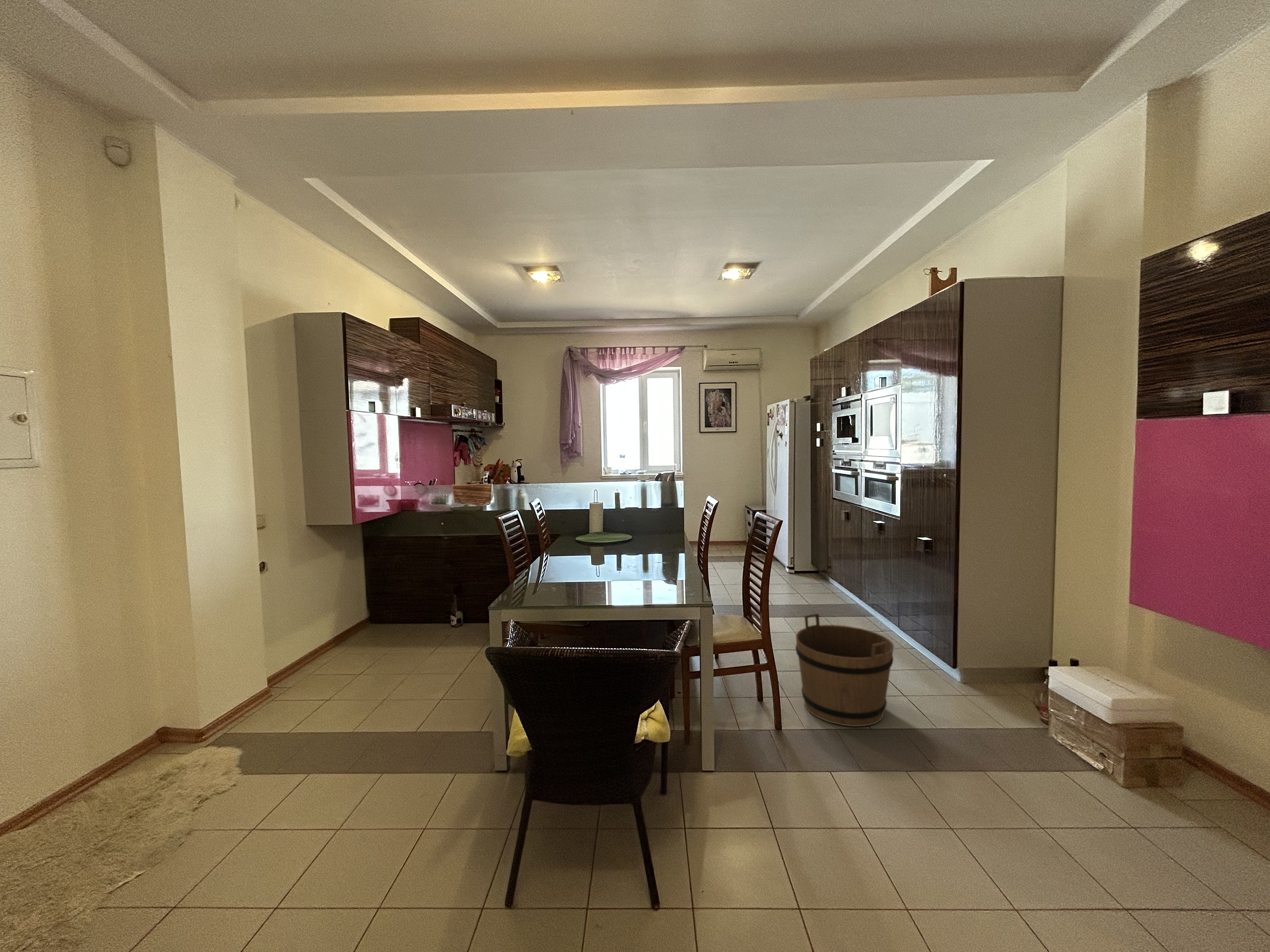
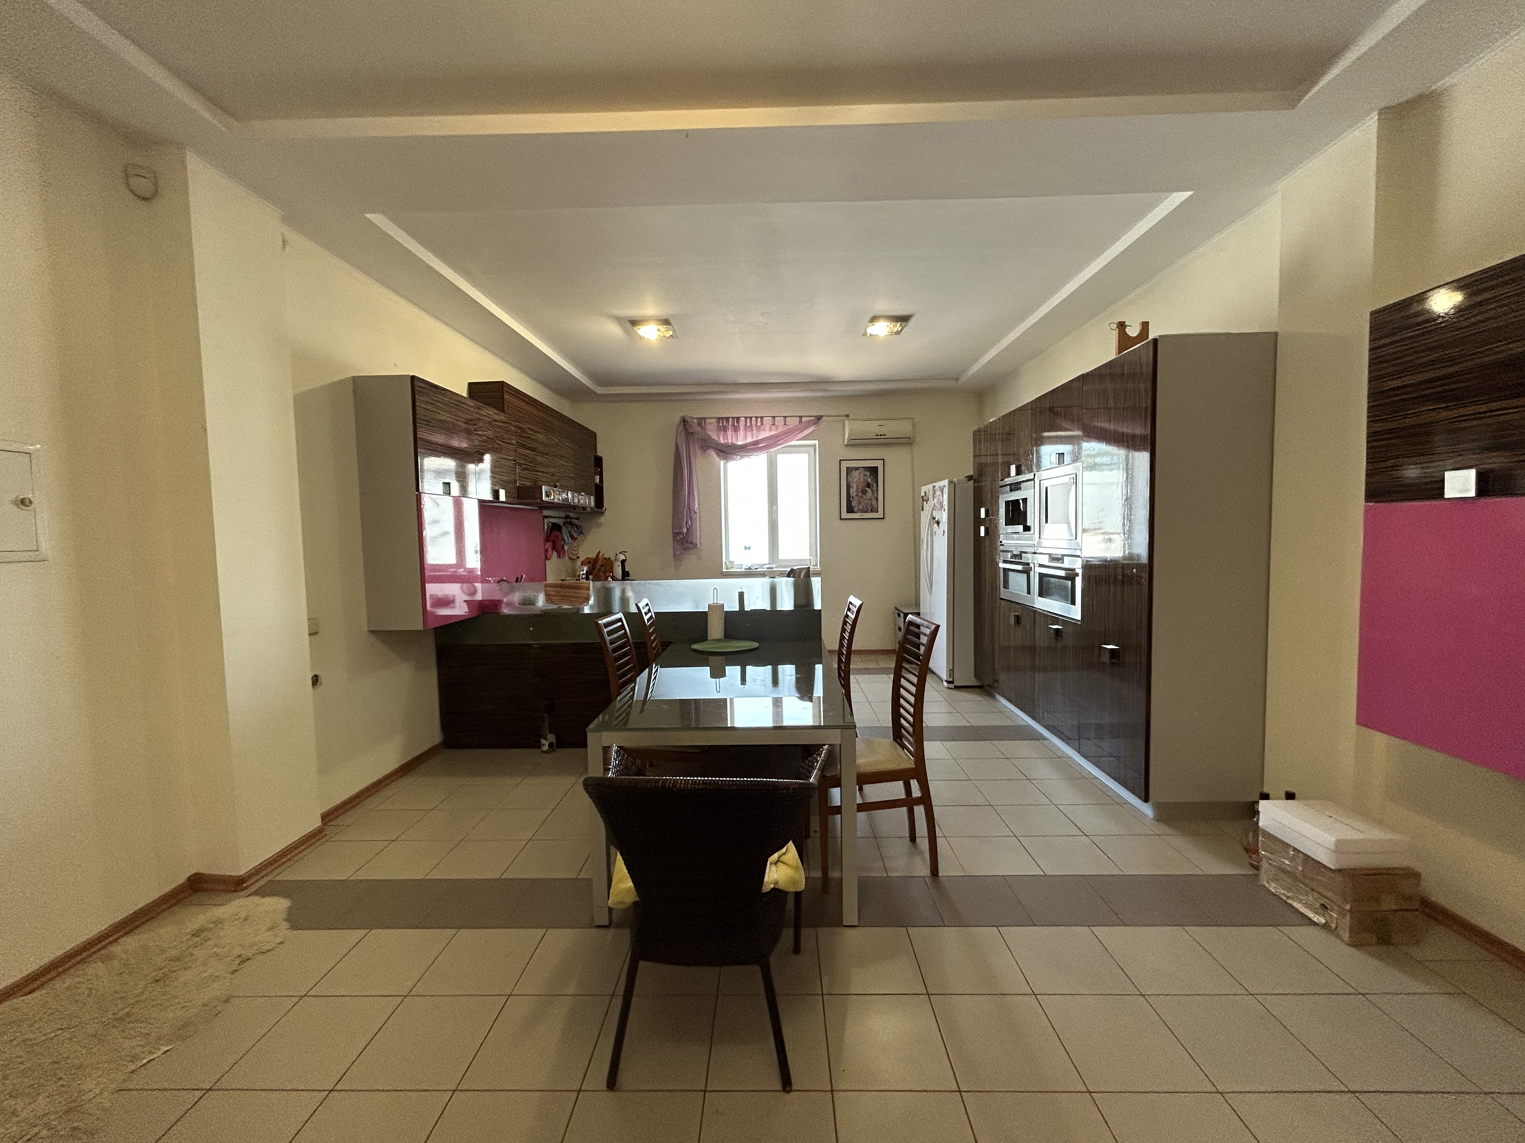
- bucket (843, 668)
